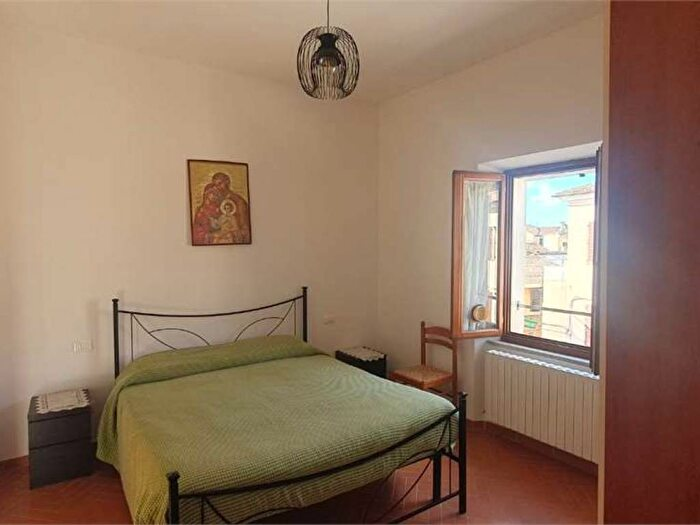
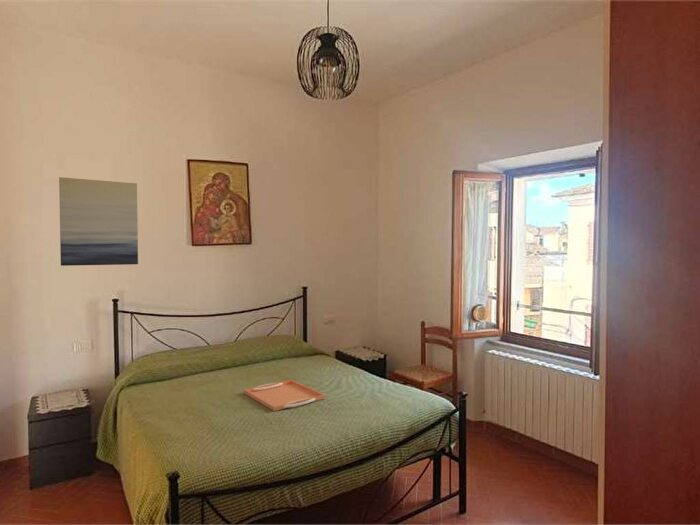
+ wall art (100, 222)
+ serving tray (283, 394)
